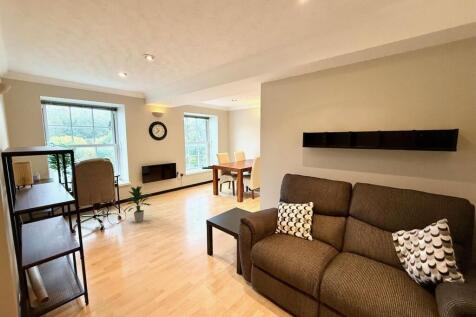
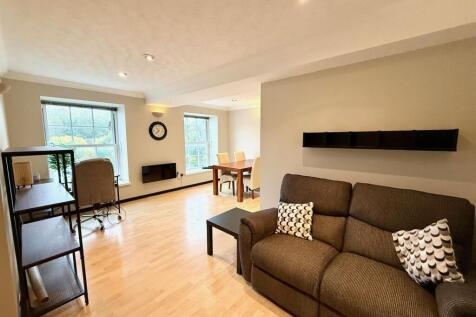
- indoor plant (137, 202)
